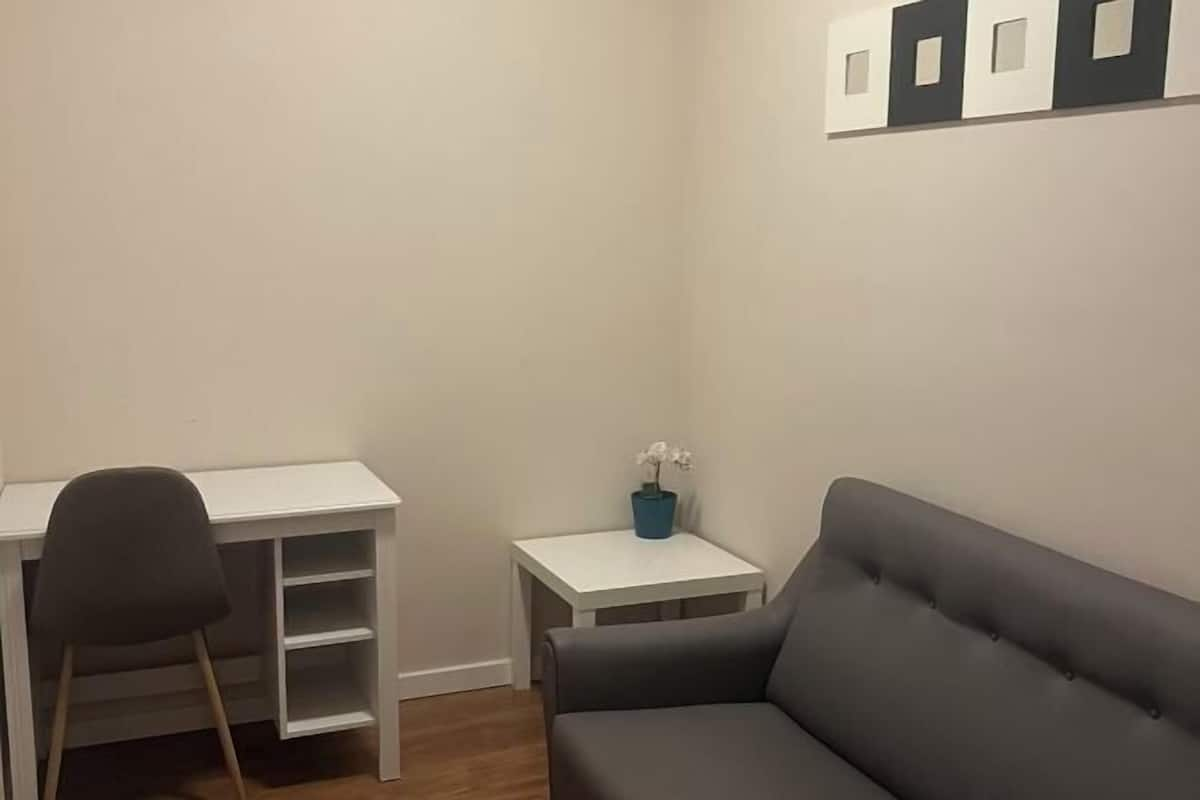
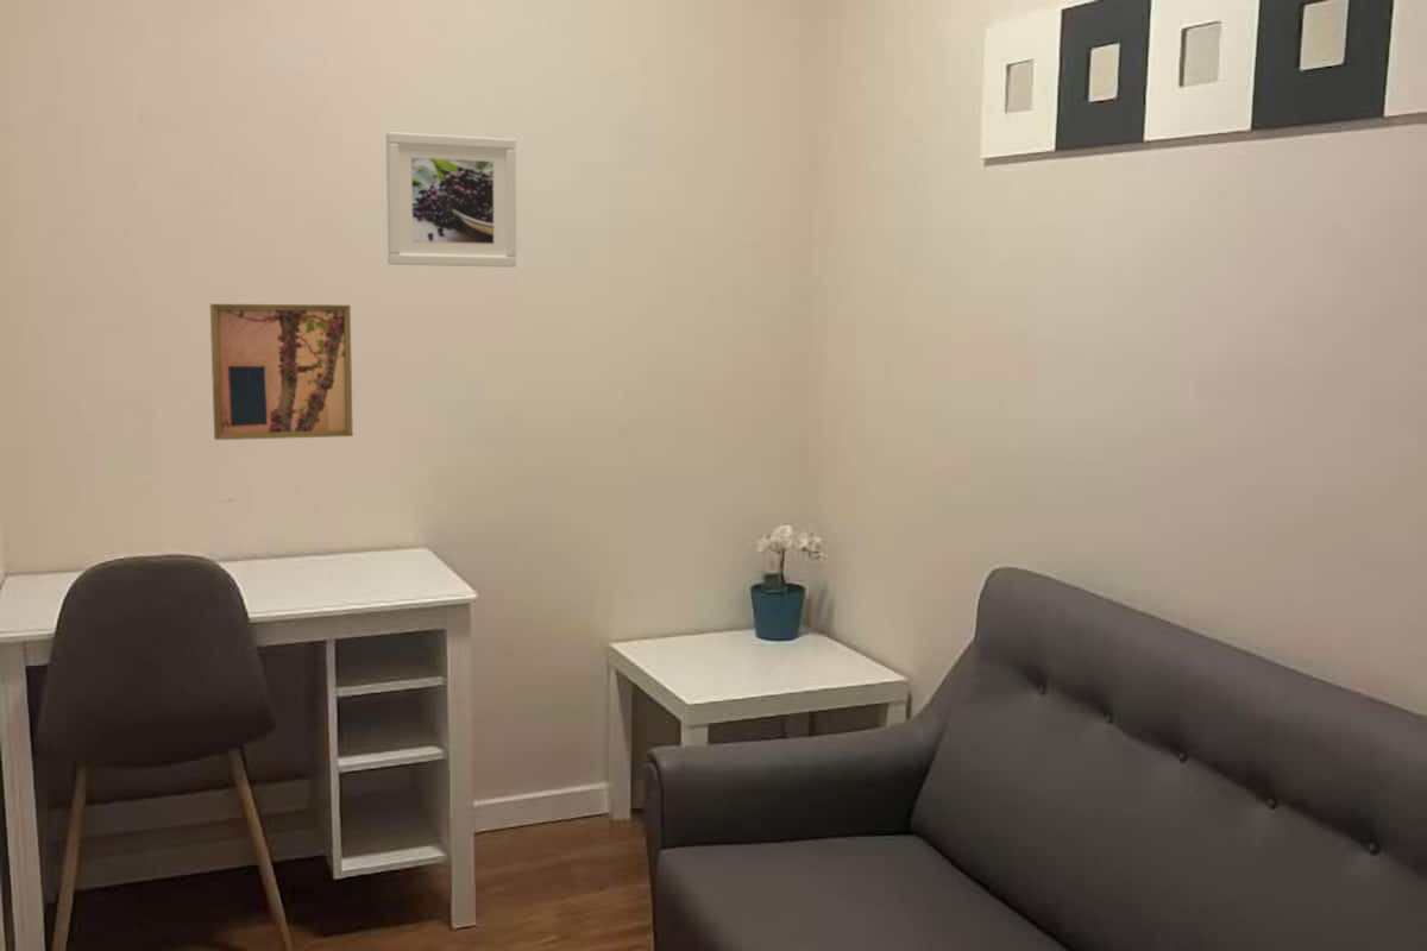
+ wall art (282, 371)
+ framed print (452, 201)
